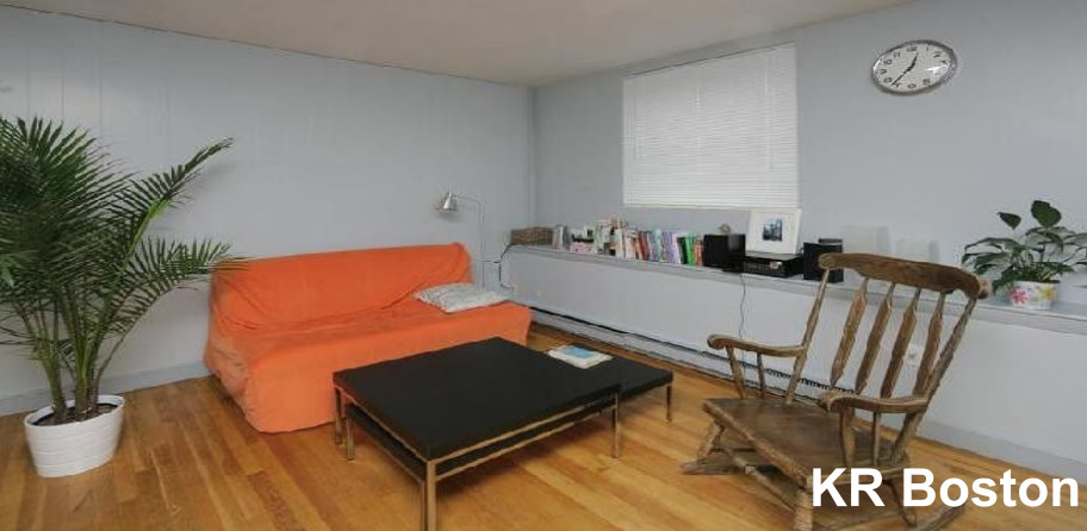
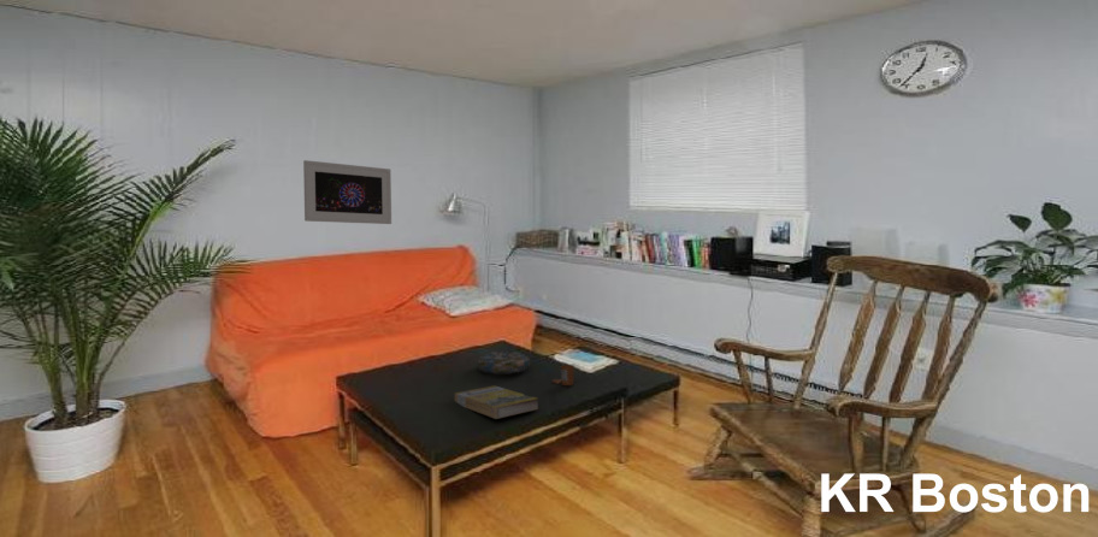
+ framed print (349, 193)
+ candle (562, 373)
+ book (495, 401)
+ decorative bowl (503, 362)
